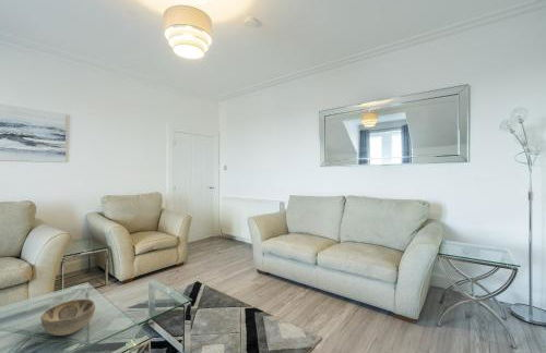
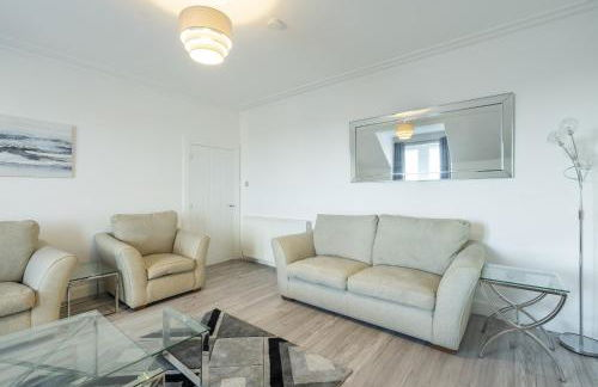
- decorative bowl (69, 319)
